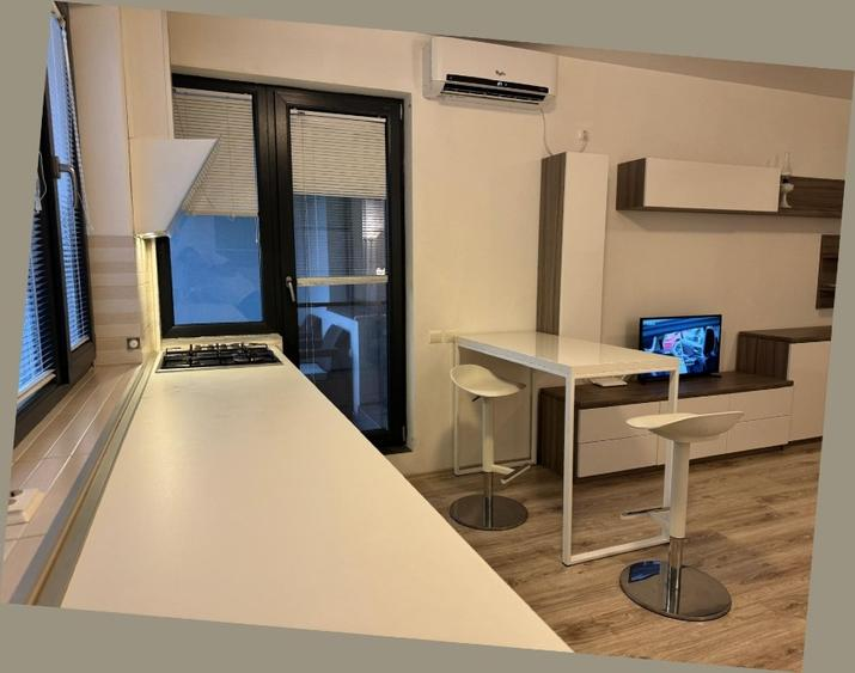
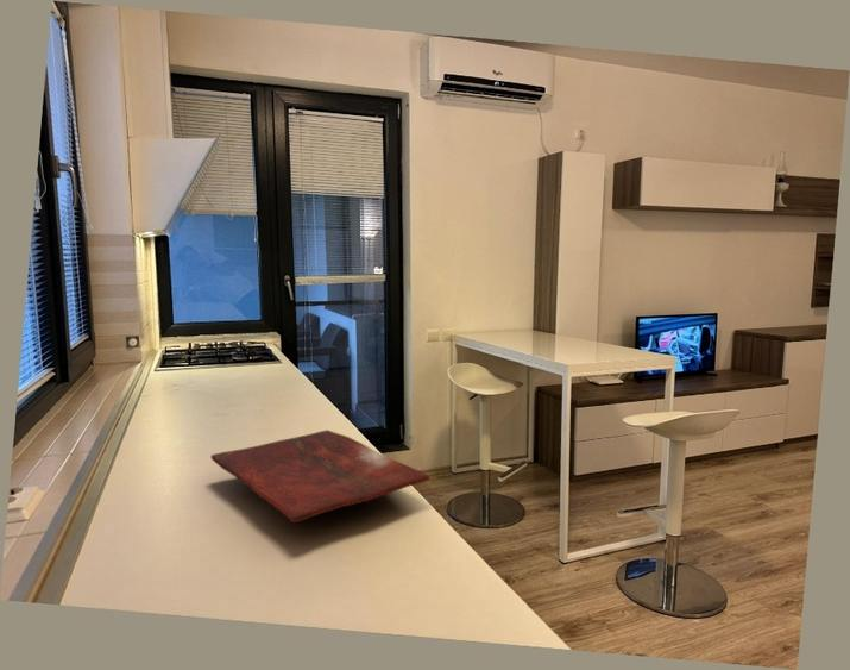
+ cutting board (315, 477)
